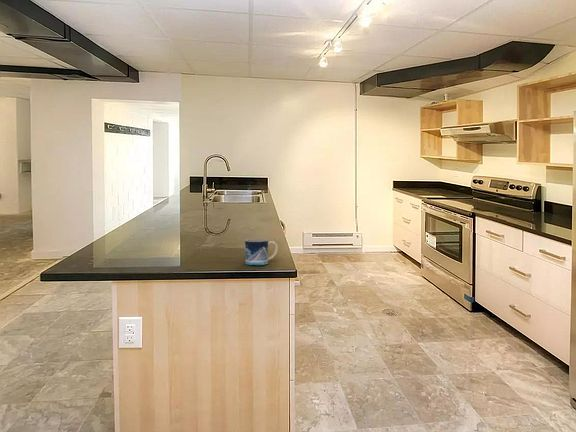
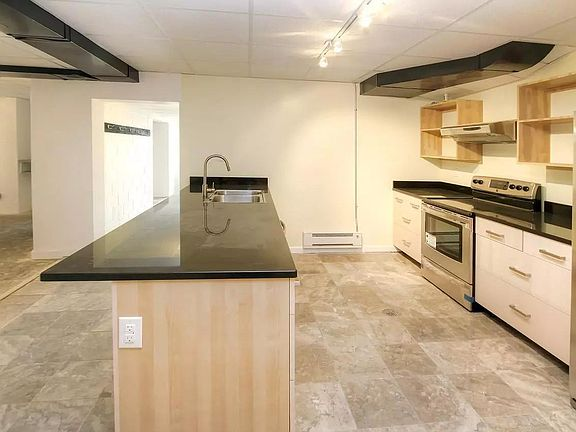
- mug (261, 251)
